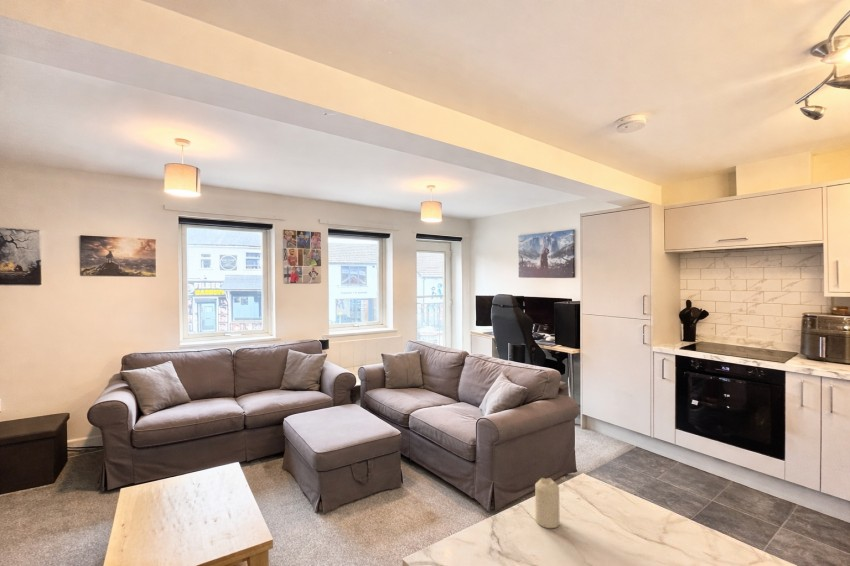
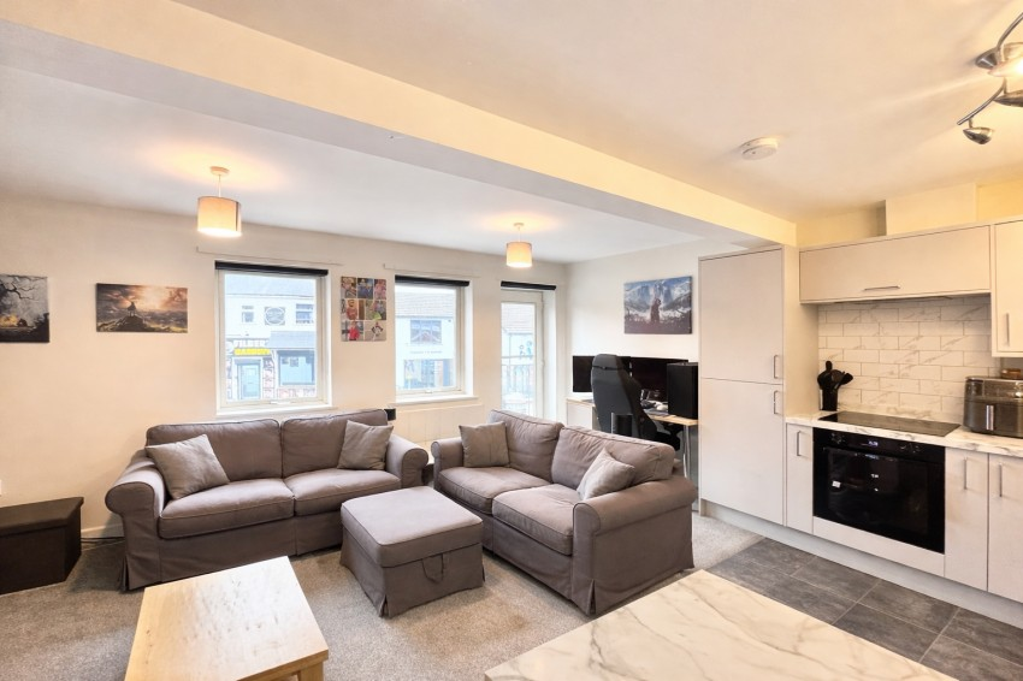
- candle (547, 500)
